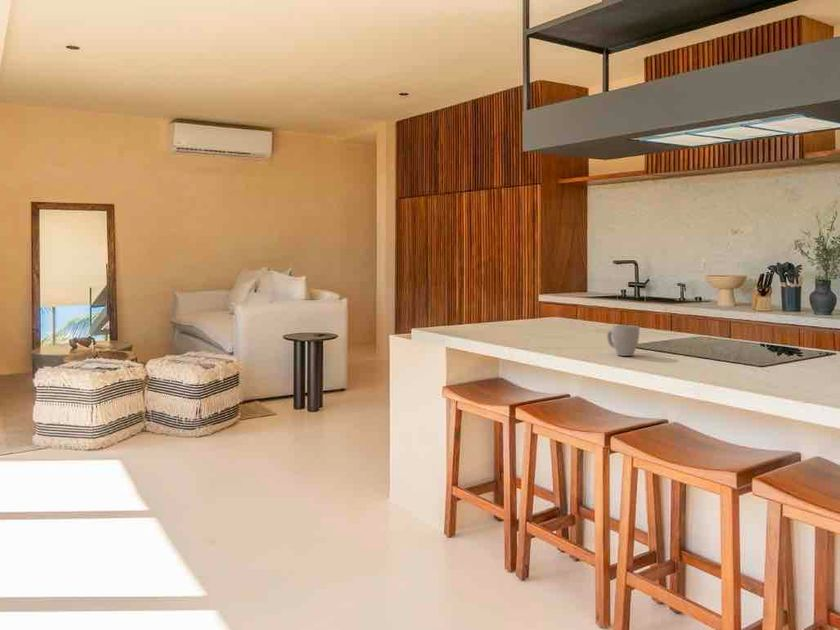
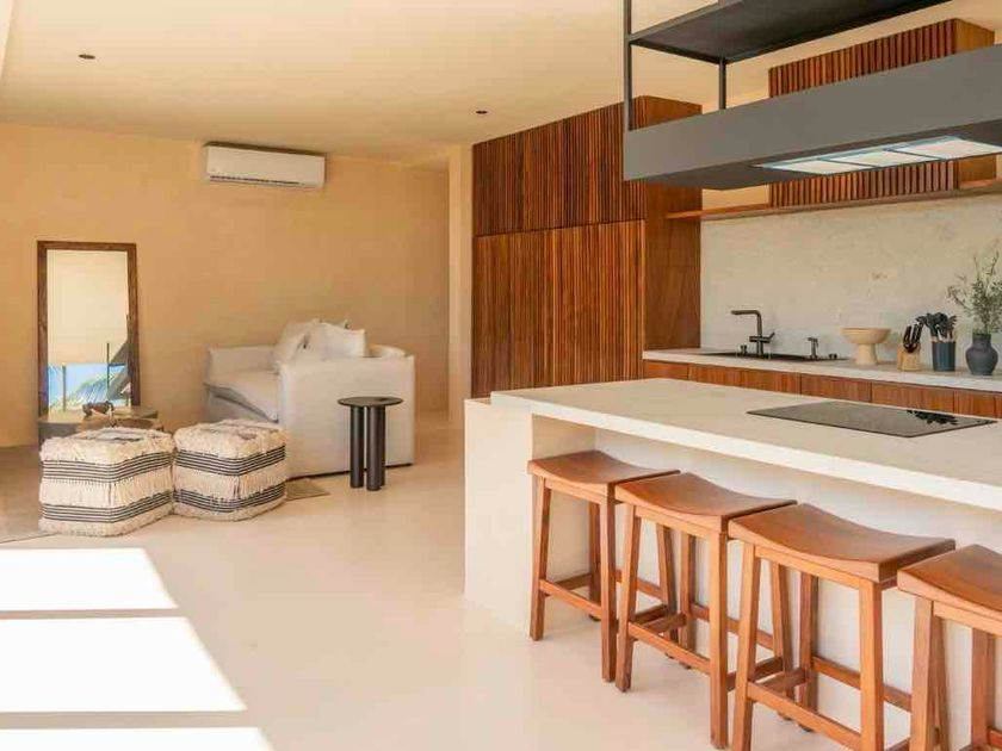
- mug (621, 340)
